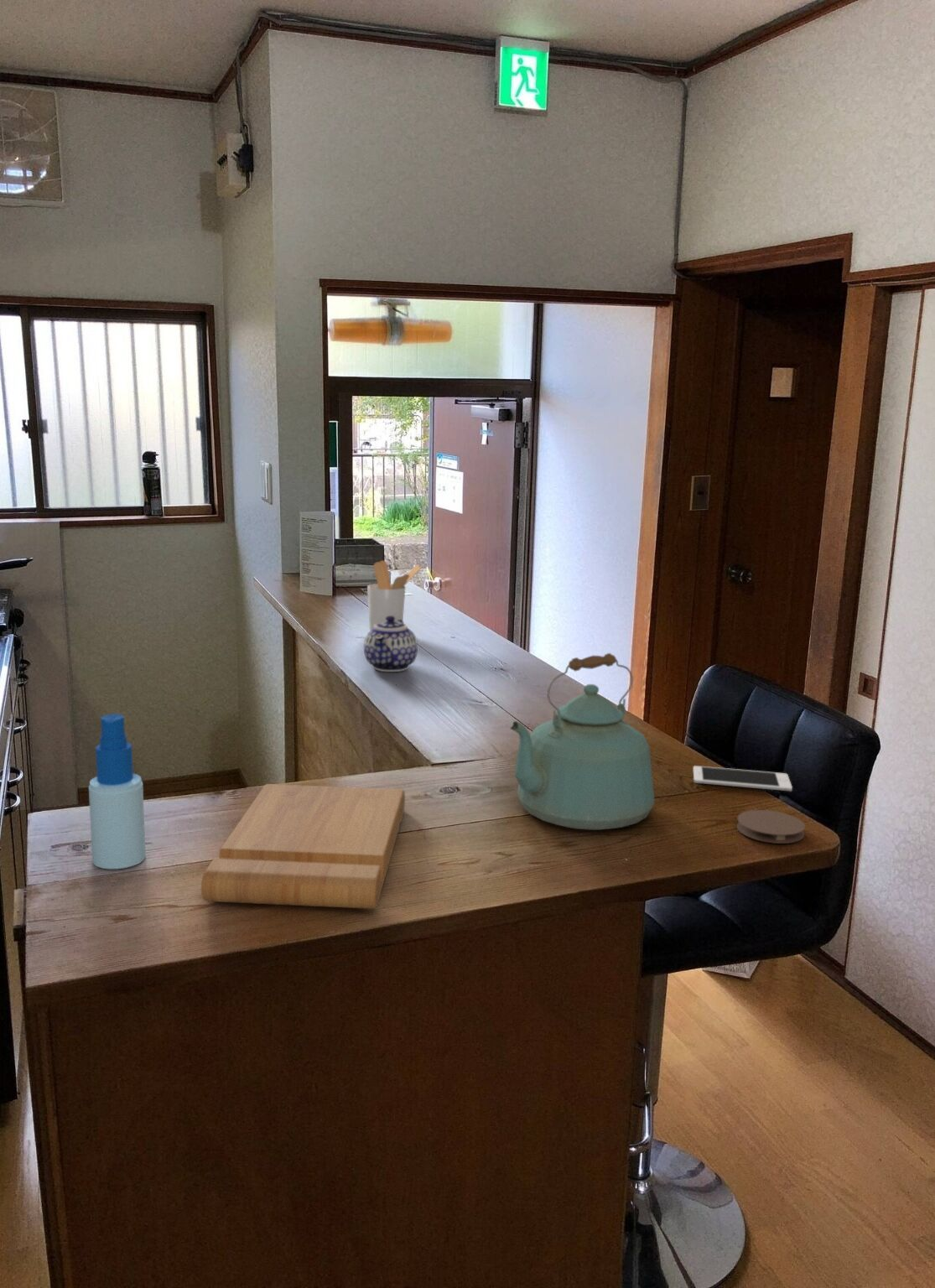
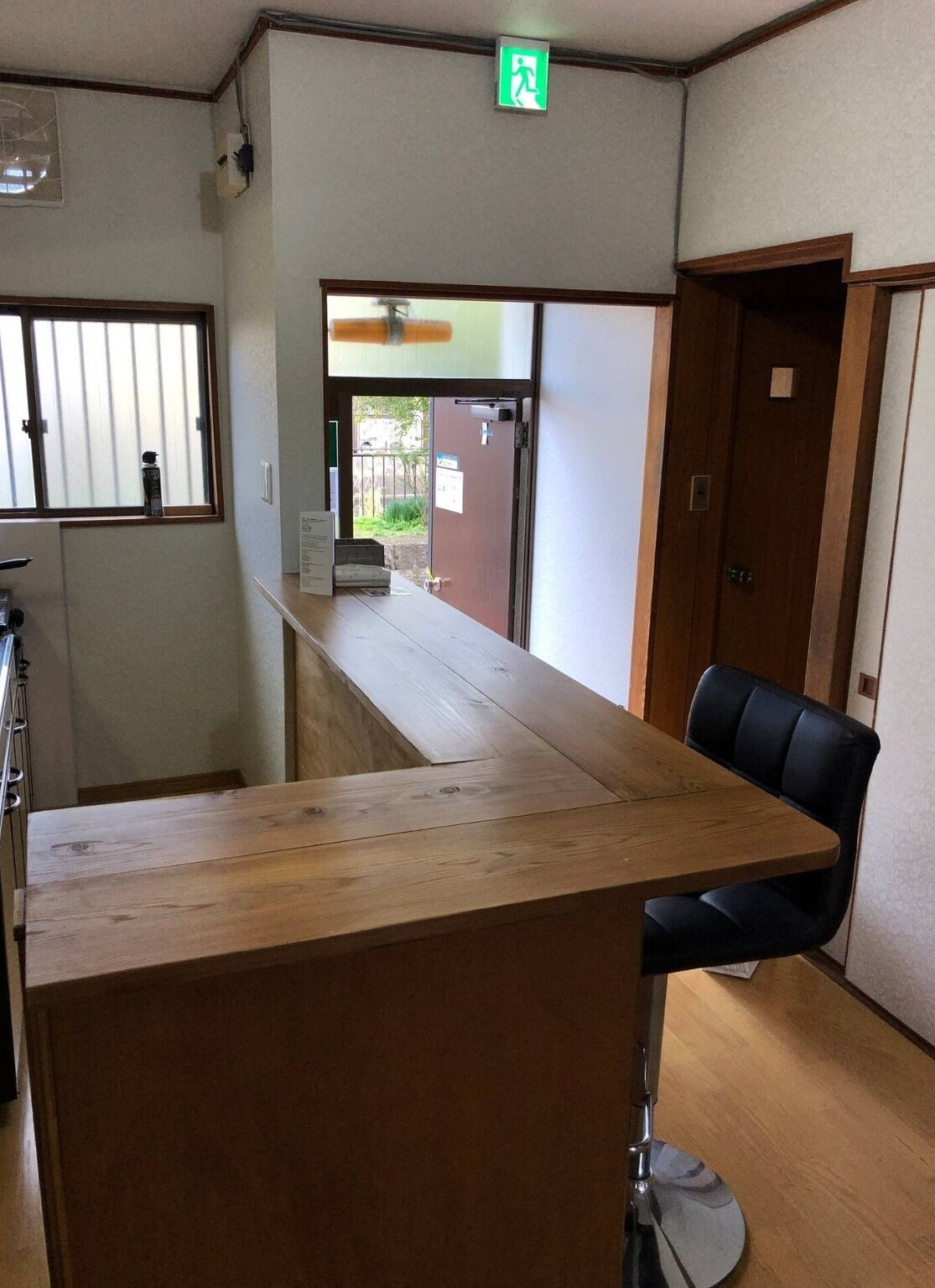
- spray bottle (116, 788)
- utensil holder (396, 598)
- teapot (390, 641)
- coaster (770, 826)
- kettle (578, 736)
- cell phone (741, 778)
- cutting board (314, 839)
